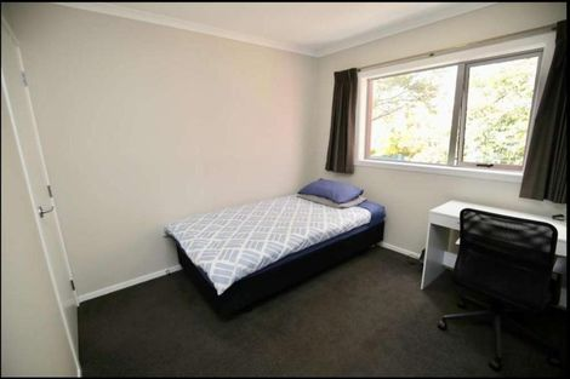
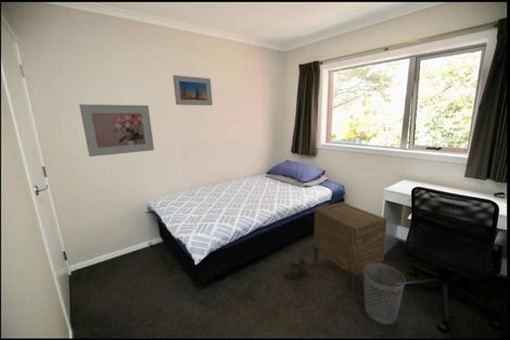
+ boots (296, 267)
+ wastebasket (382, 293)
+ nightstand (346, 242)
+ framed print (119, 129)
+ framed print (193, 90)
